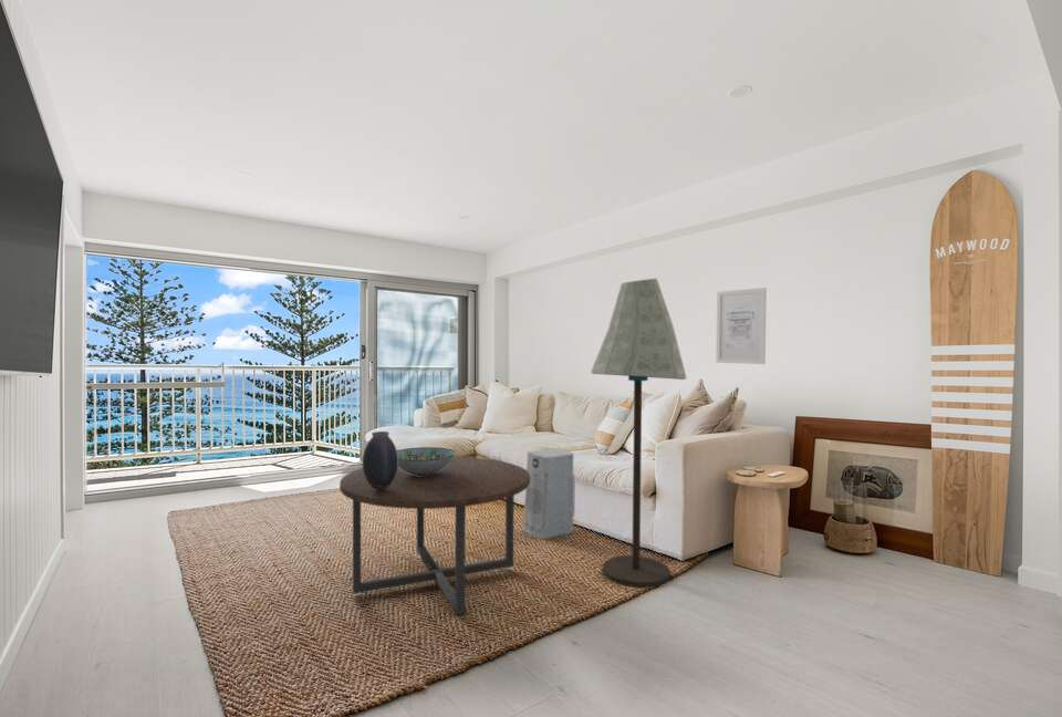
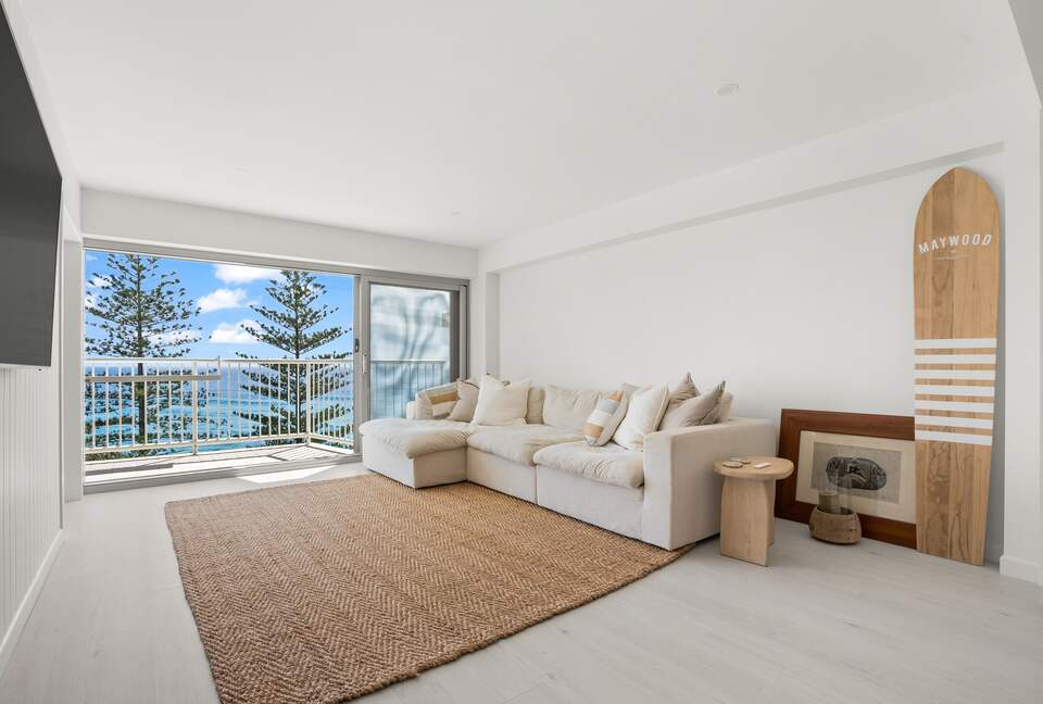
- air purifier (549, 491)
- coffee table (423, 528)
- decorative bowl (423, 463)
- vase (379, 460)
- wall art (740, 326)
- floor lamp (637, 426)
